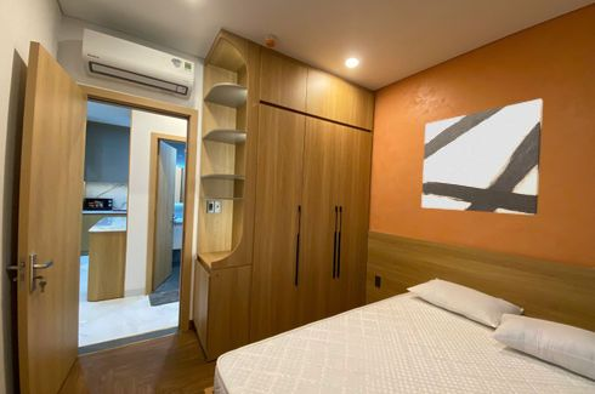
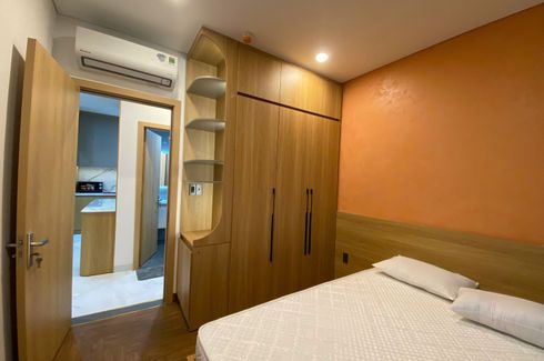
- wall art (472, 161)
